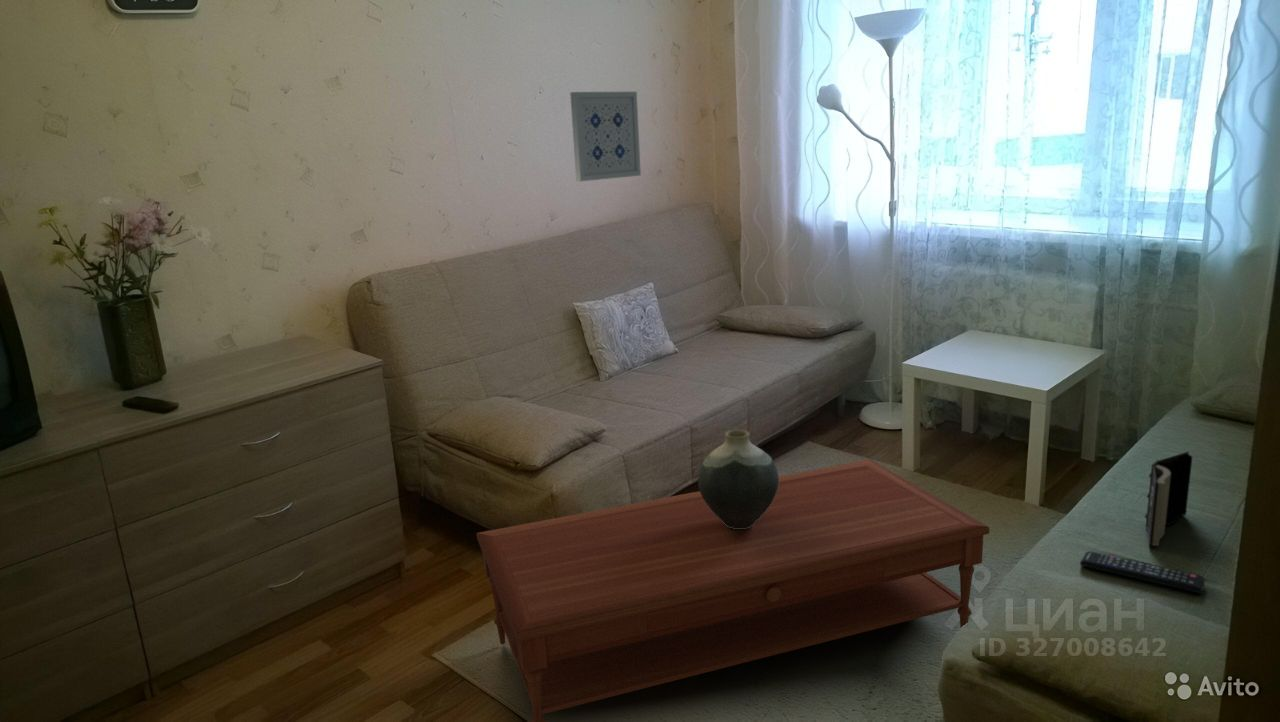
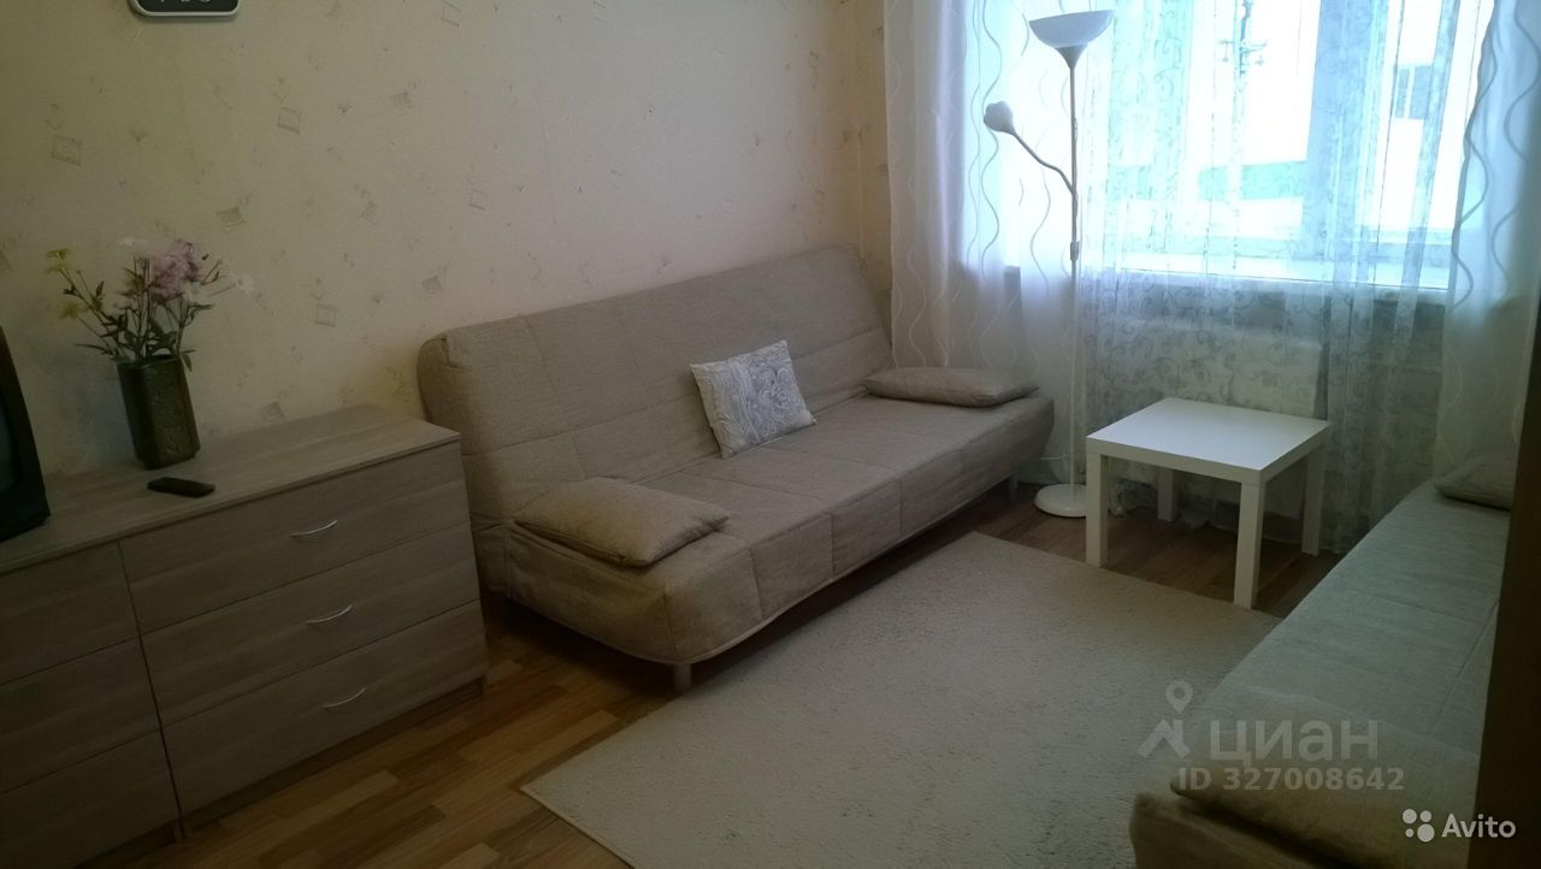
- wall art (606, 135)
- book (1162, 496)
- coffee table (727, 585)
- vase (738, 478)
- remote control (1140, 572)
